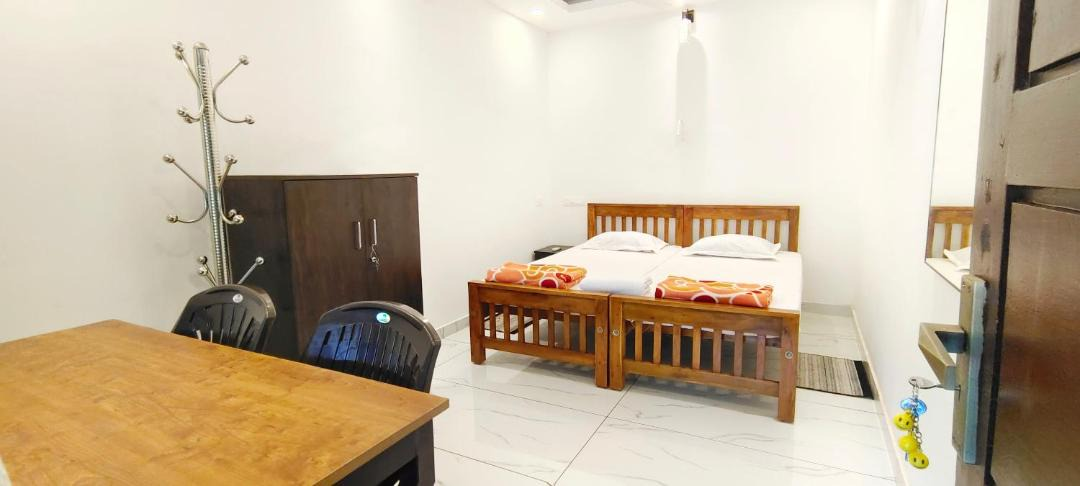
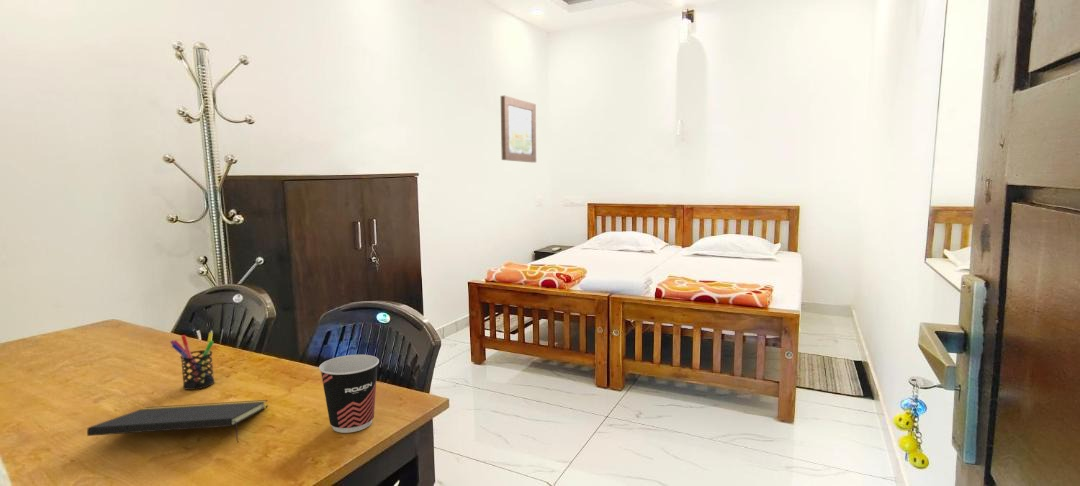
+ wall art (519, 130)
+ notepad (186, 416)
+ cup (350, 393)
+ pen holder (198, 358)
